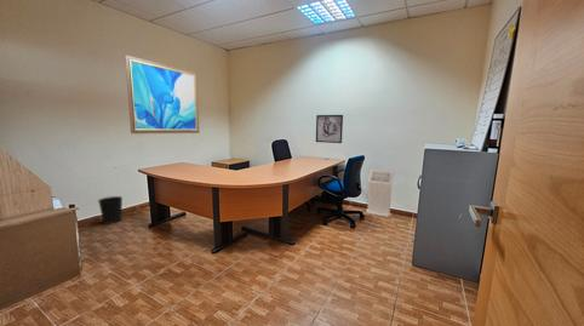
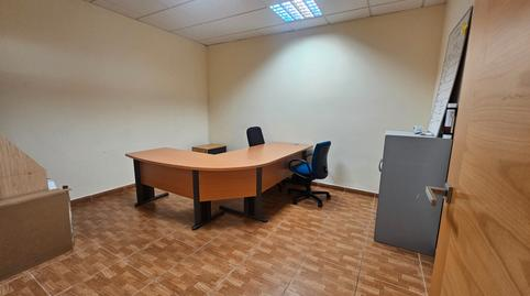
- wall art (328, 128)
- wastebasket (111, 210)
- wall art (167, 99)
- lectern (379, 191)
